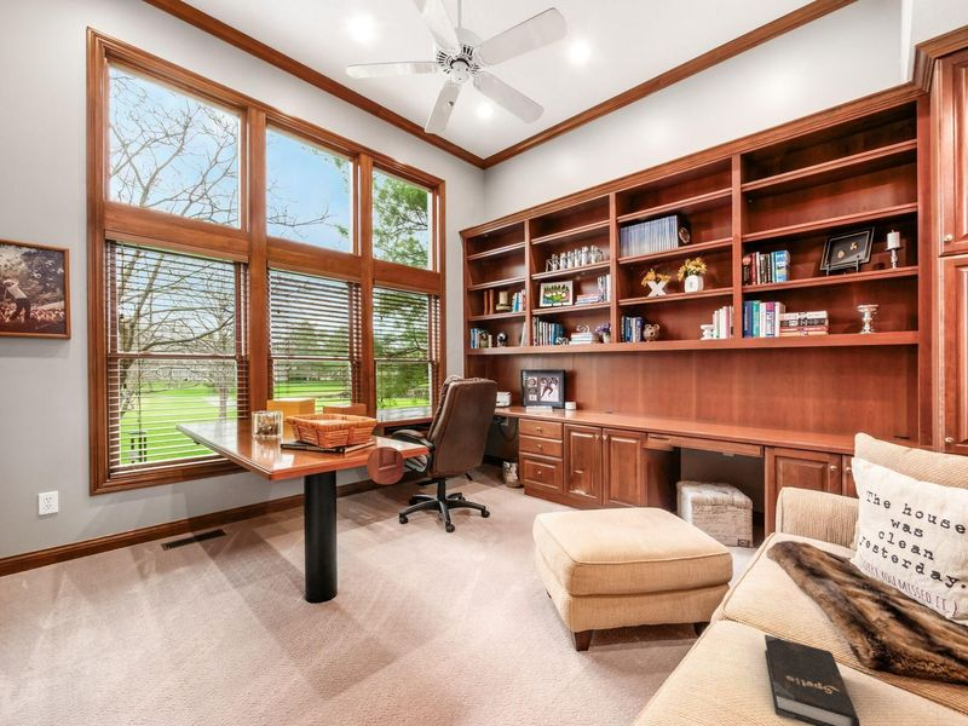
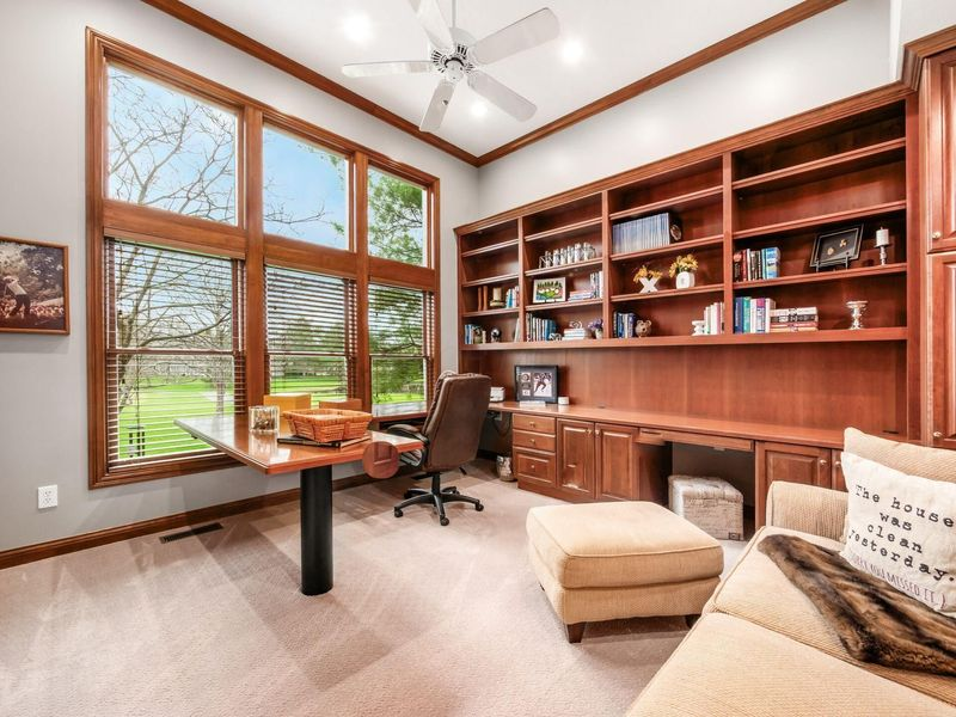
- hardback book (806, 680)
